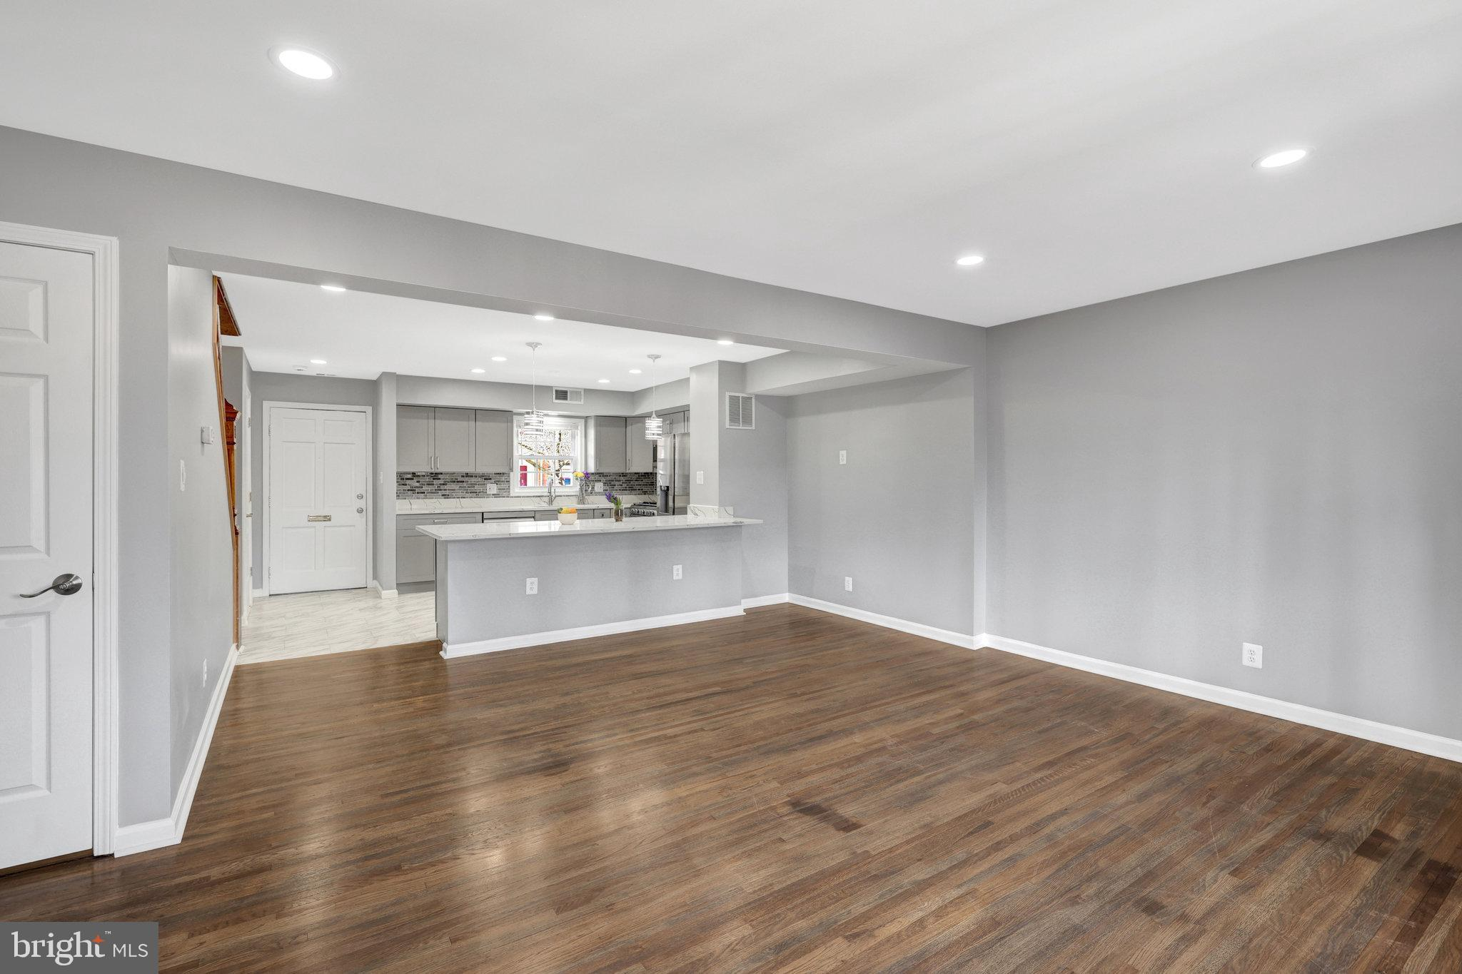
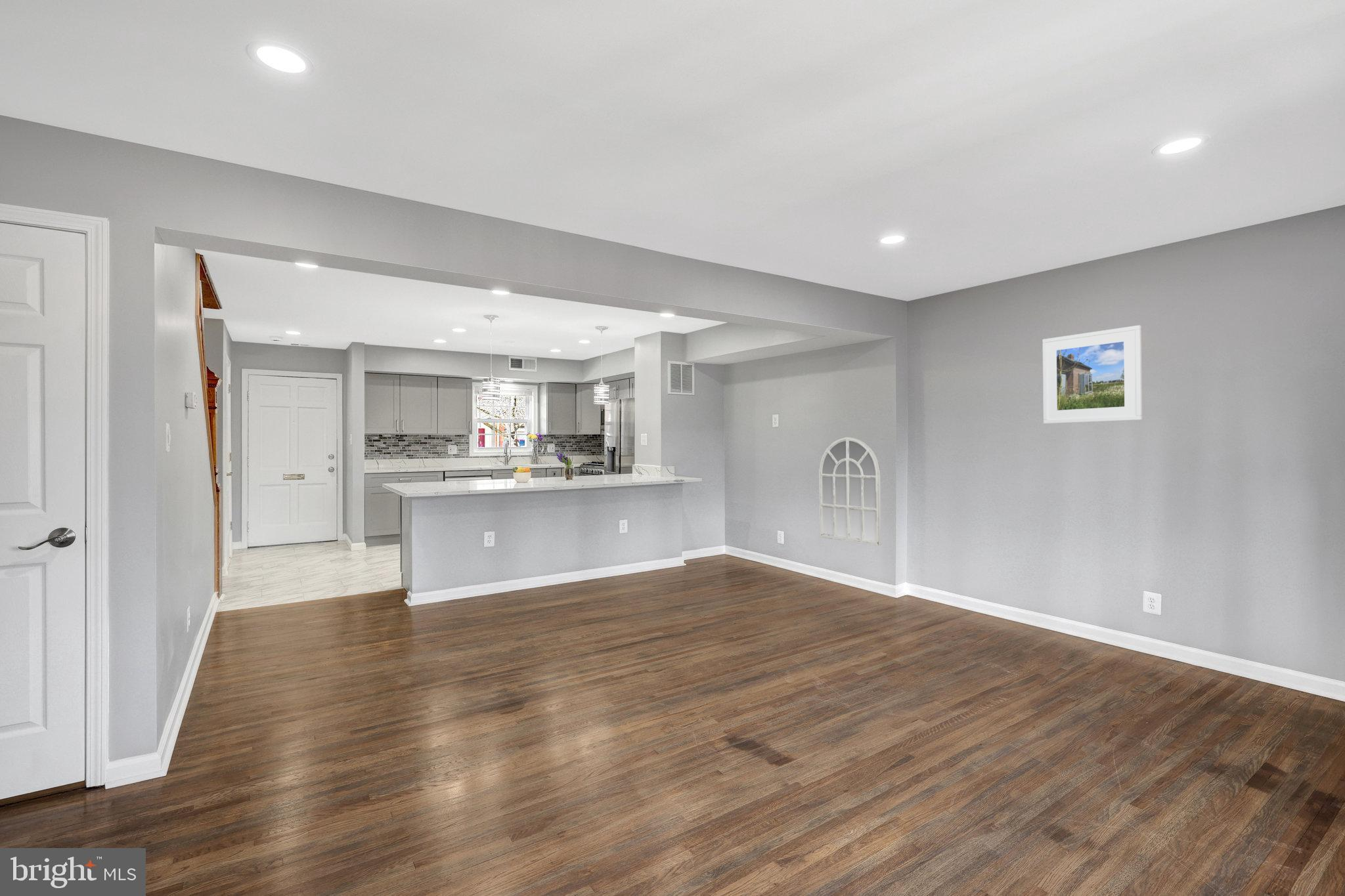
+ mirror (848, 489)
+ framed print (1090, 377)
